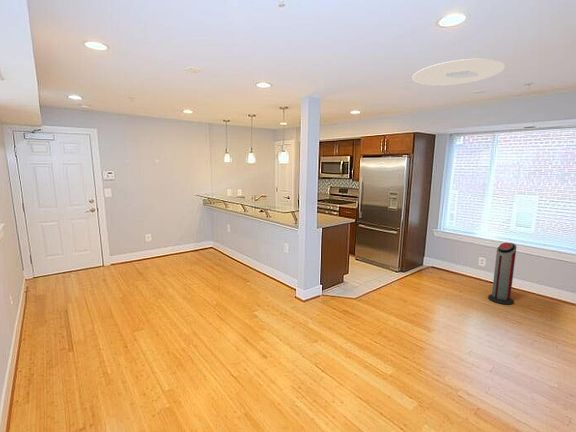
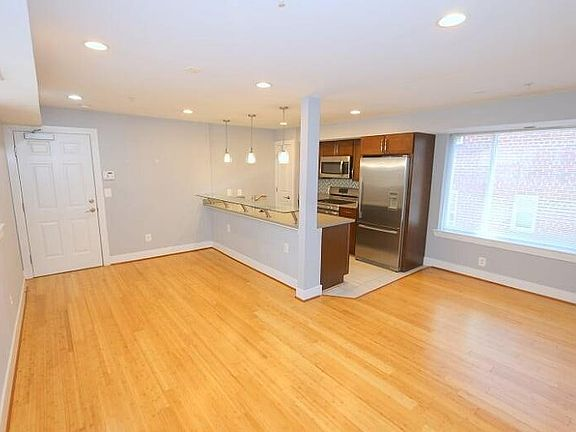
- ceiling light (455, 69)
- air purifier (503, 271)
